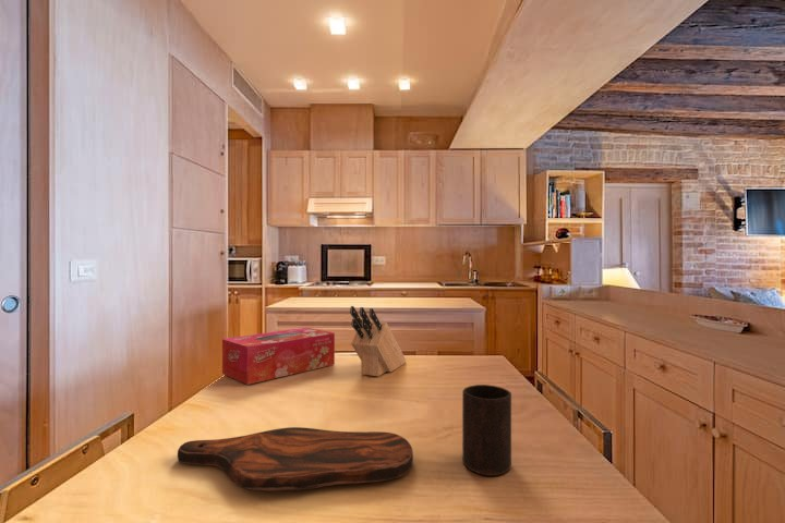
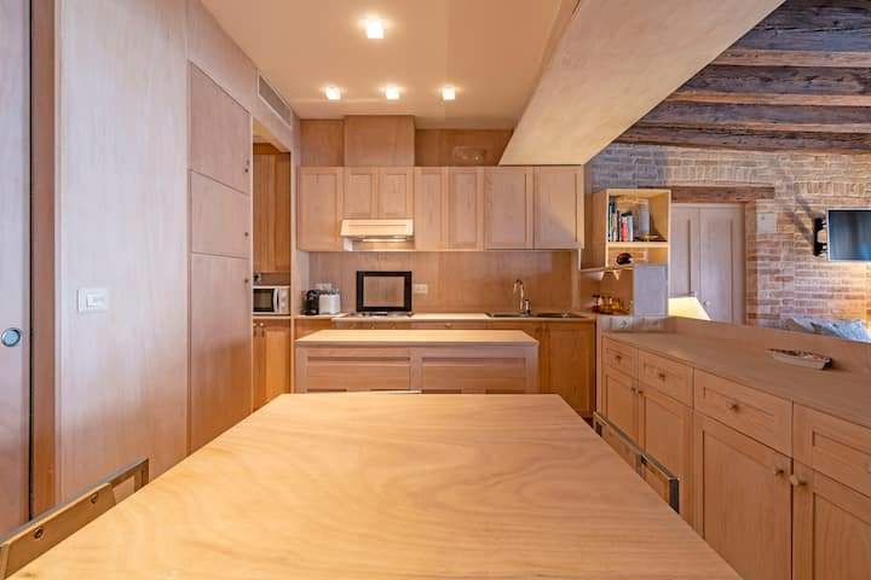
- cutting board (292, 455)
- tissue box (280, 352)
- knife block (377, 337)
- cup (486, 427)
